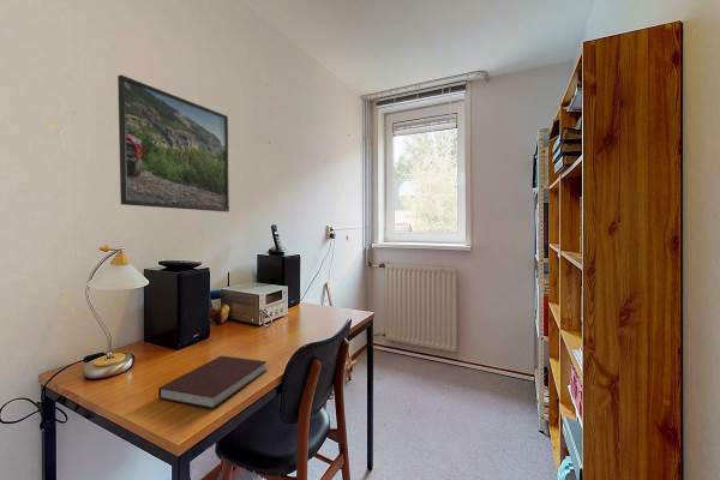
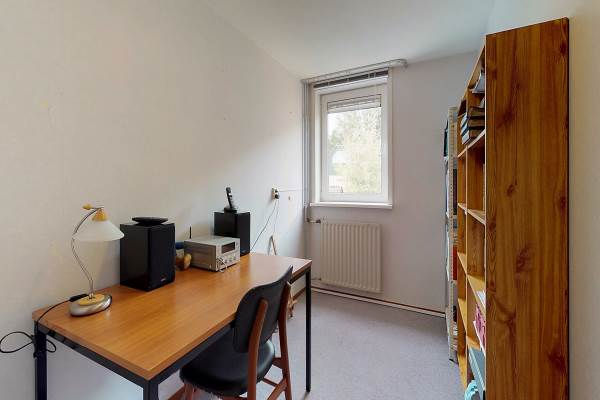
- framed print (181, 154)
- notebook (217, 378)
